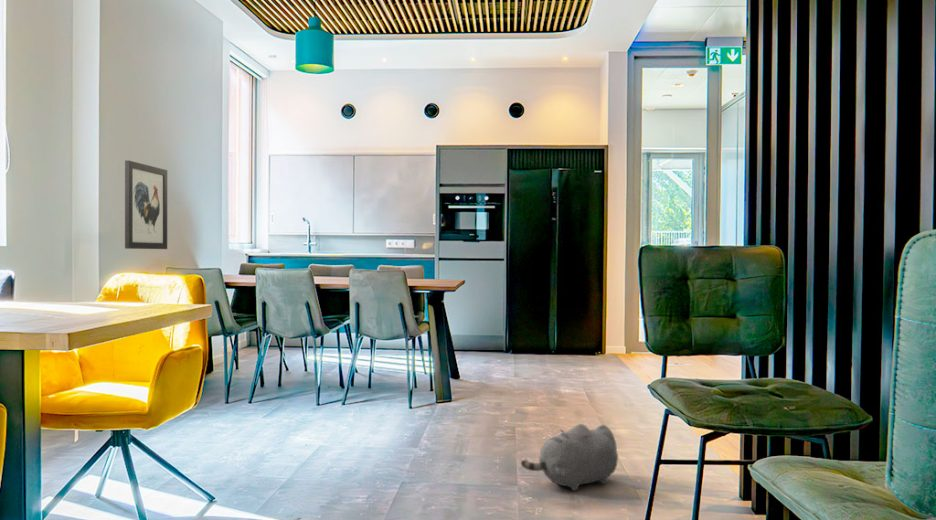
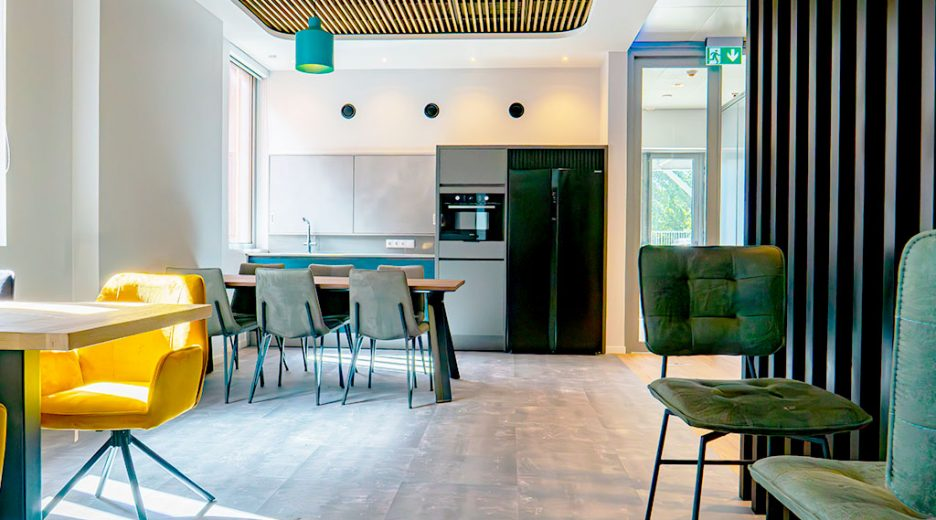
- plush toy (572, 454)
- wall art (147, 207)
